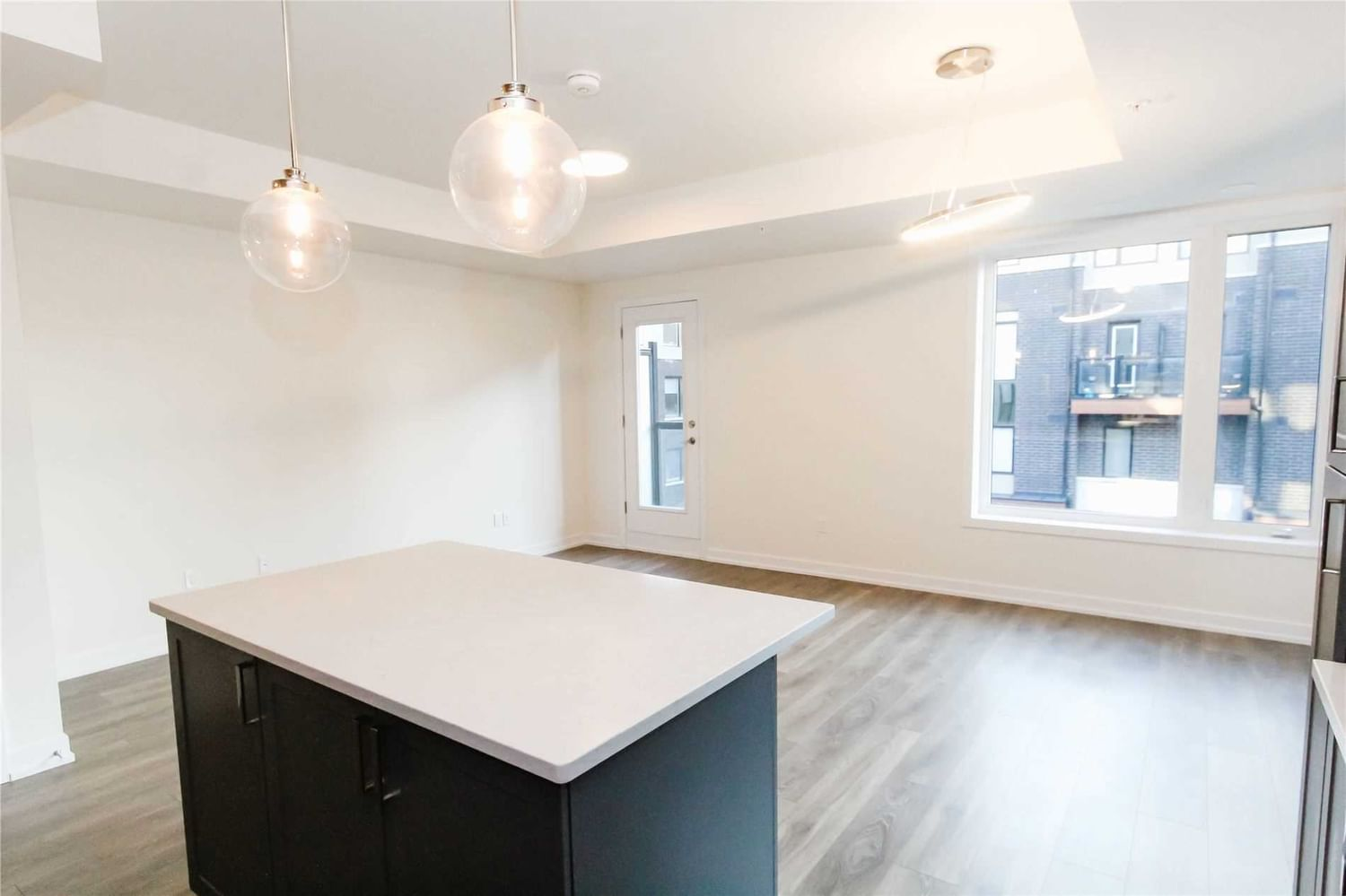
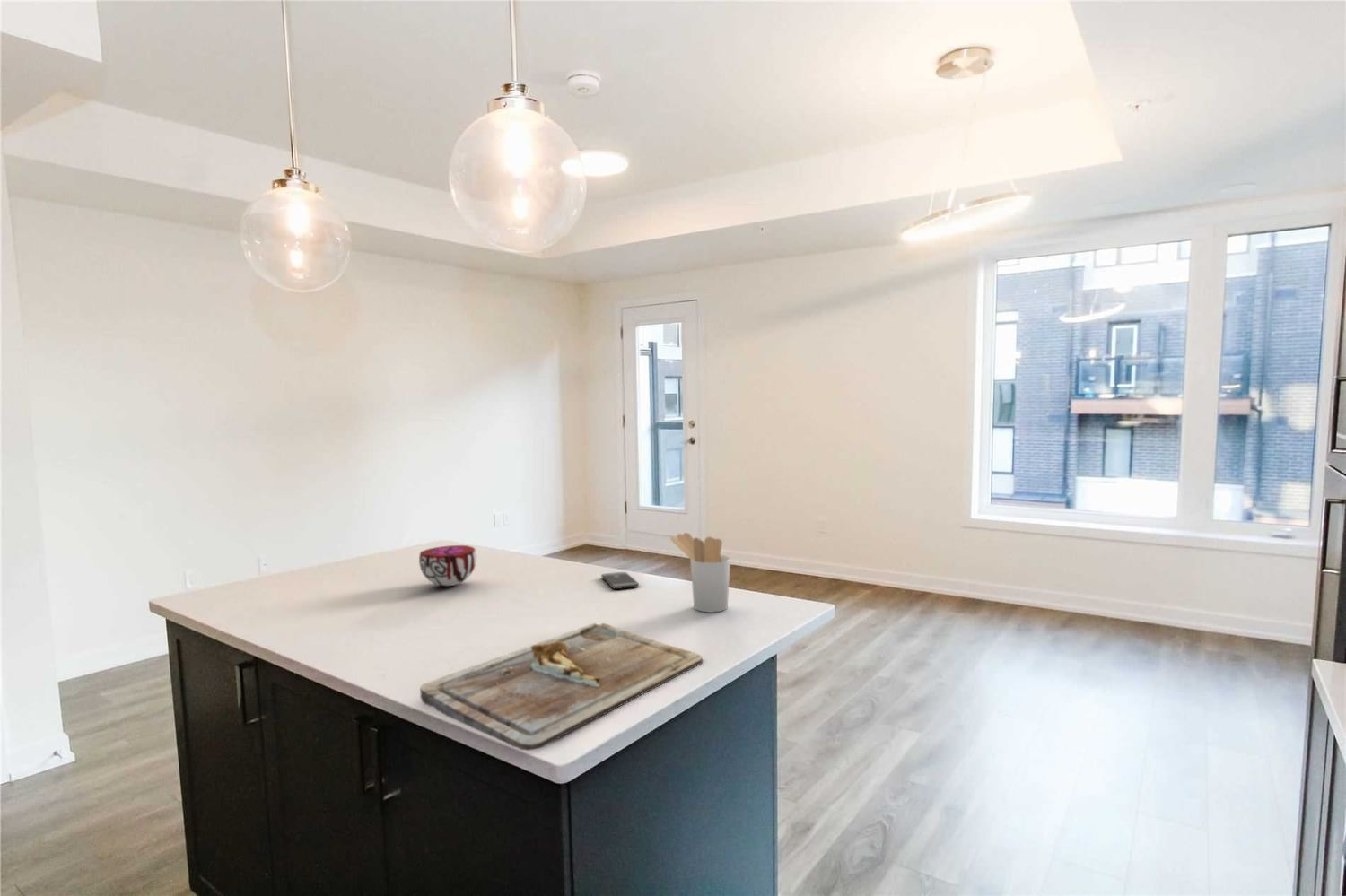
+ decorative bowl (448, 567)
+ utensil holder (701, 570)
+ cutting board (571, 663)
+ smartphone (619, 580)
